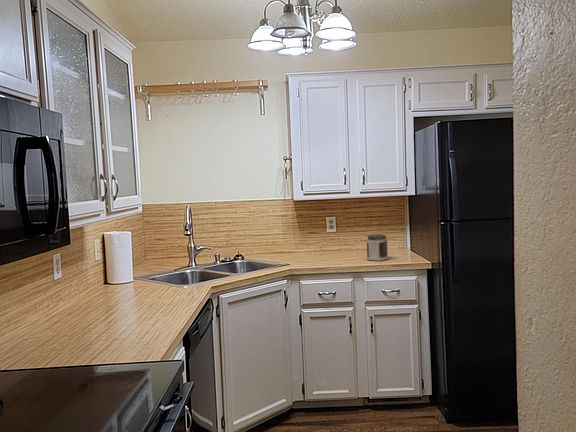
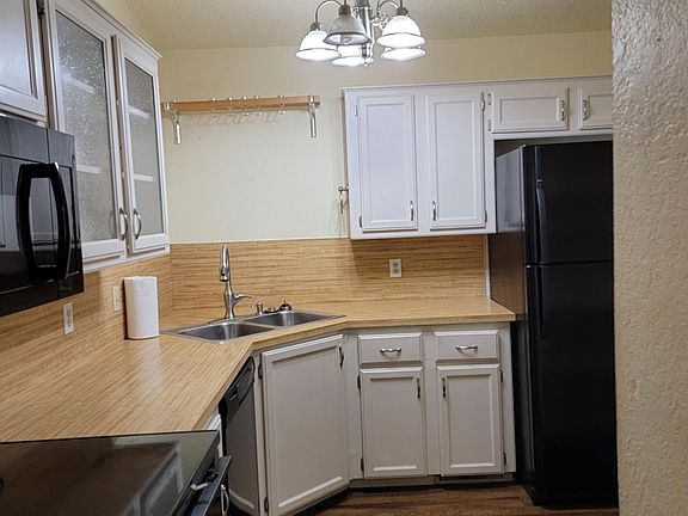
- jar (377, 247)
